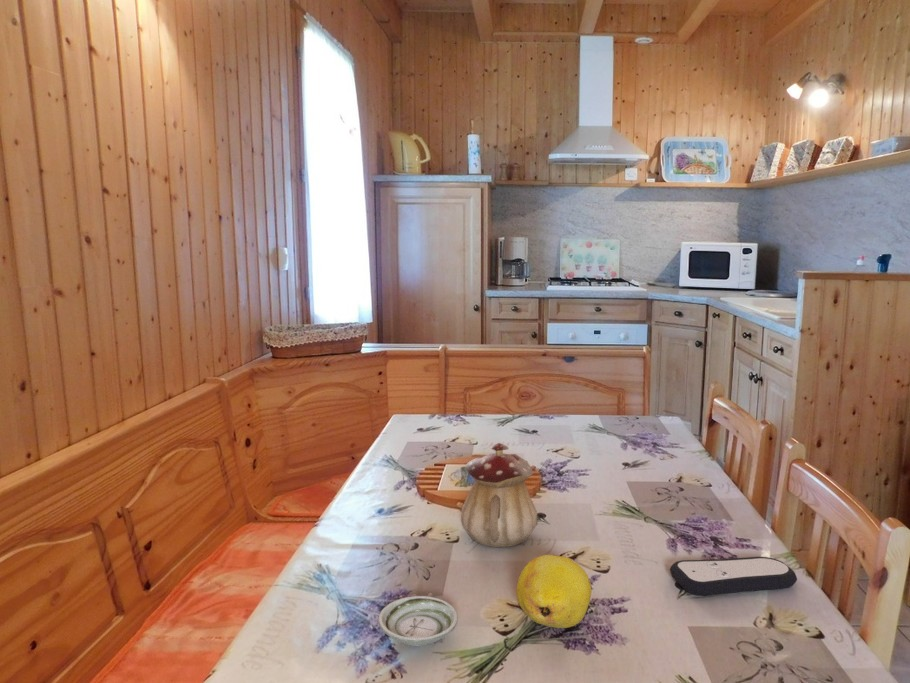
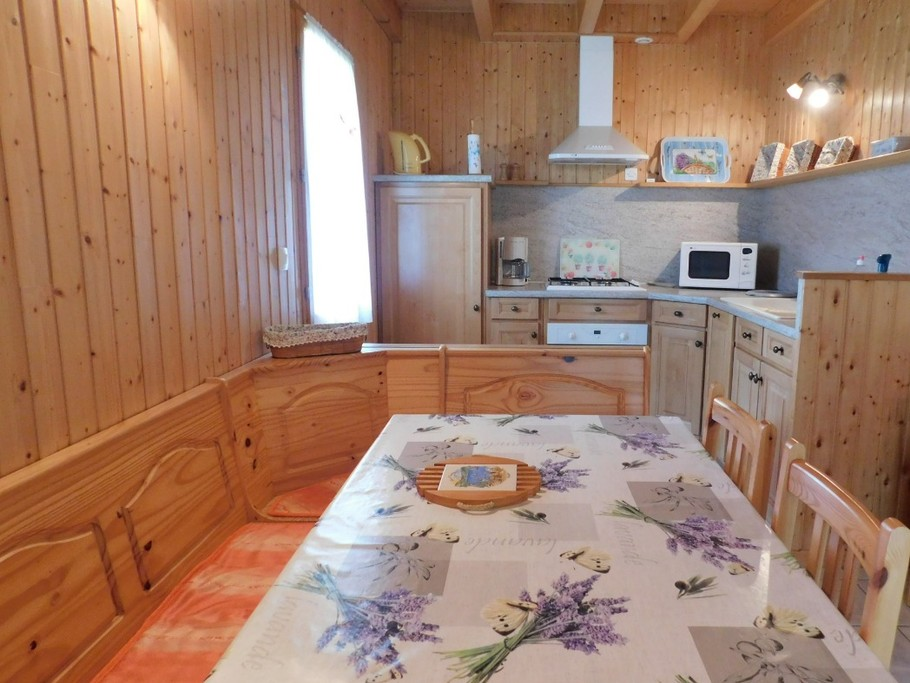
- teapot (498, 490)
- fruit (553, 591)
- saucer (418, 624)
- remote control (733, 574)
